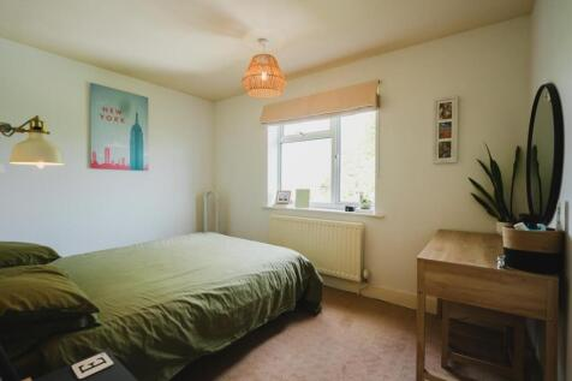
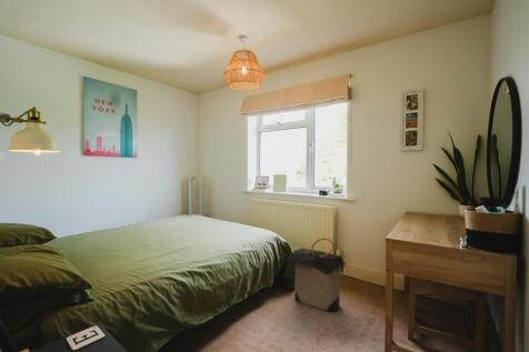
+ laundry hamper (315, 270)
